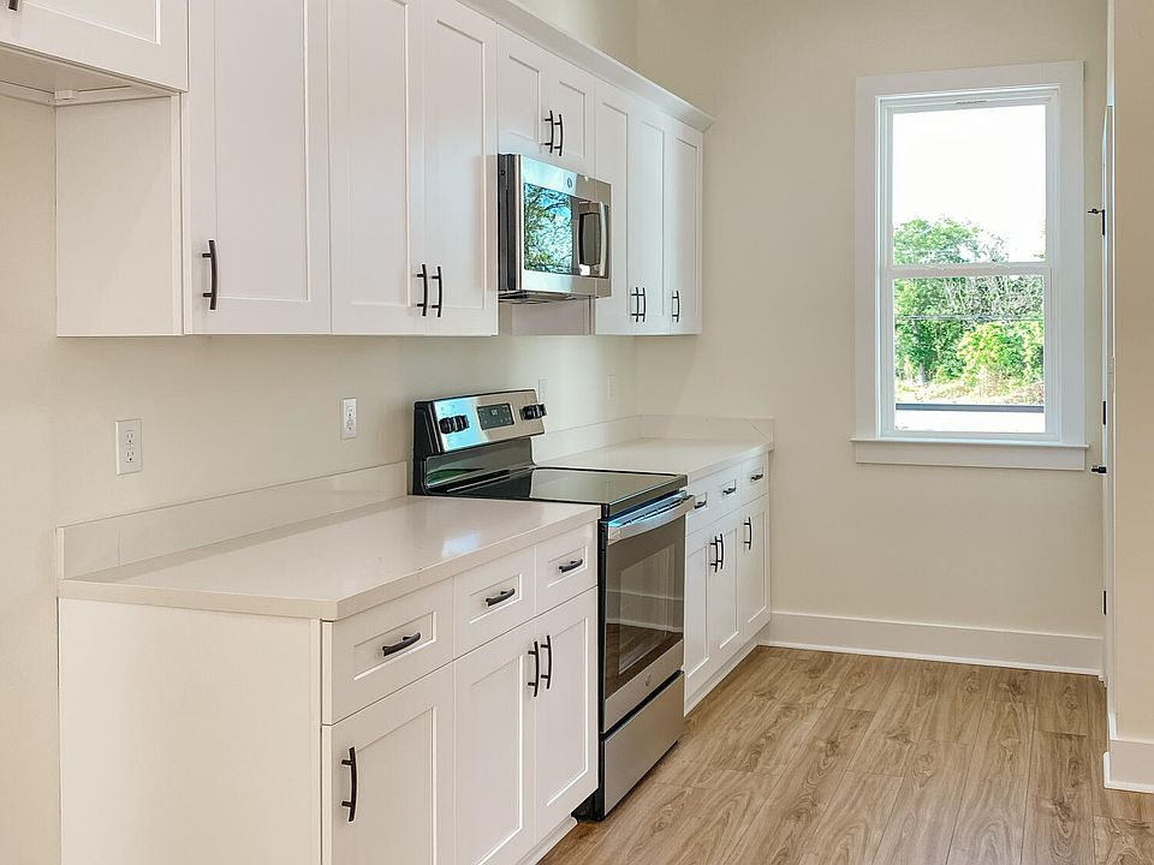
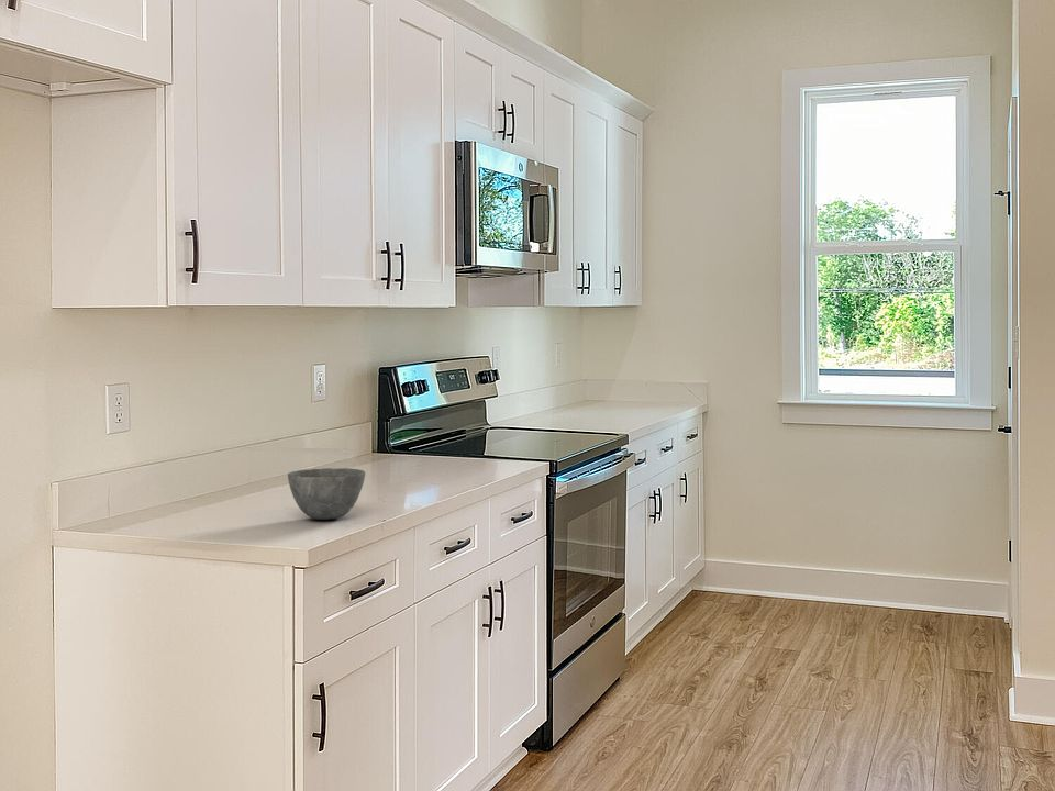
+ bowl (326, 494)
